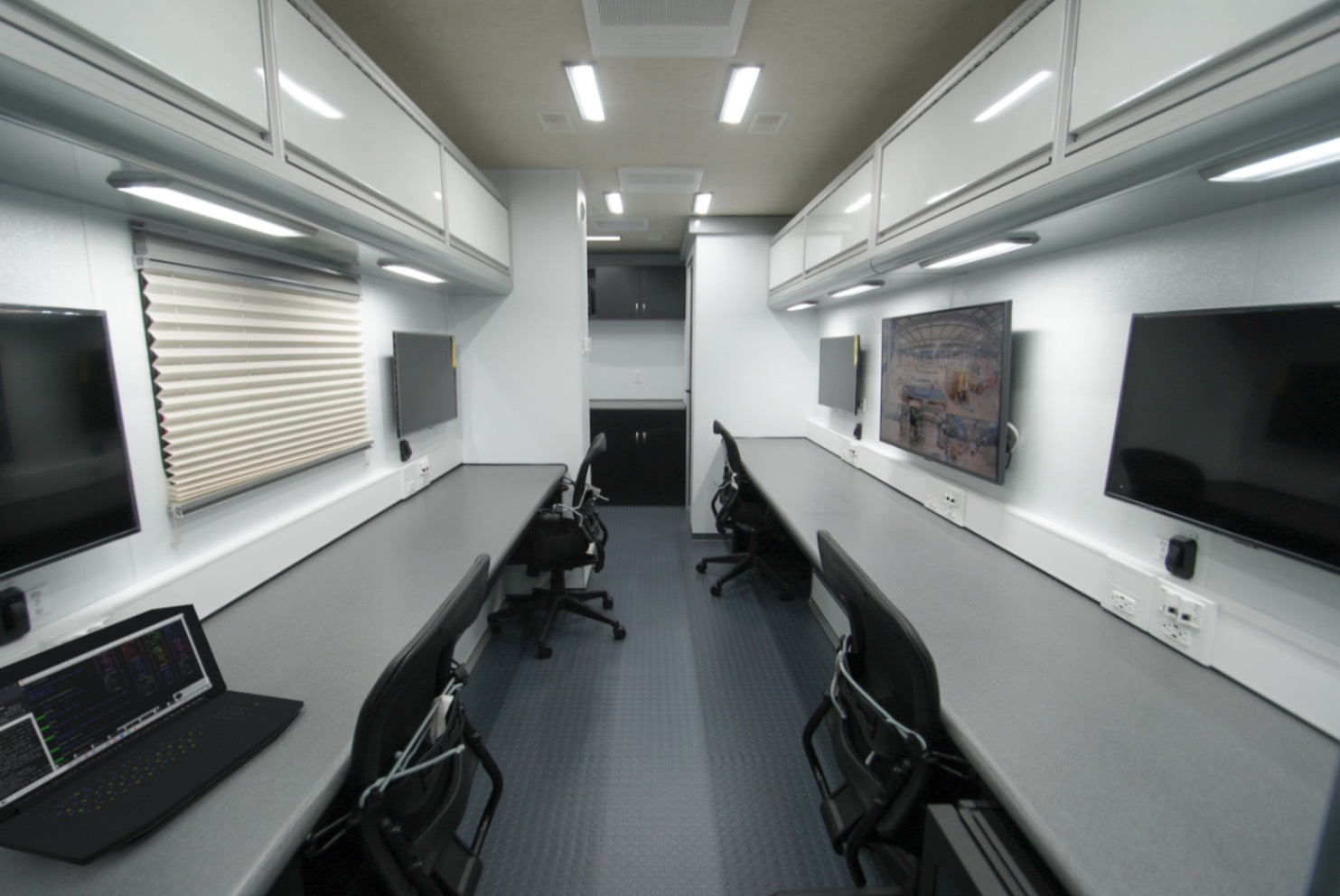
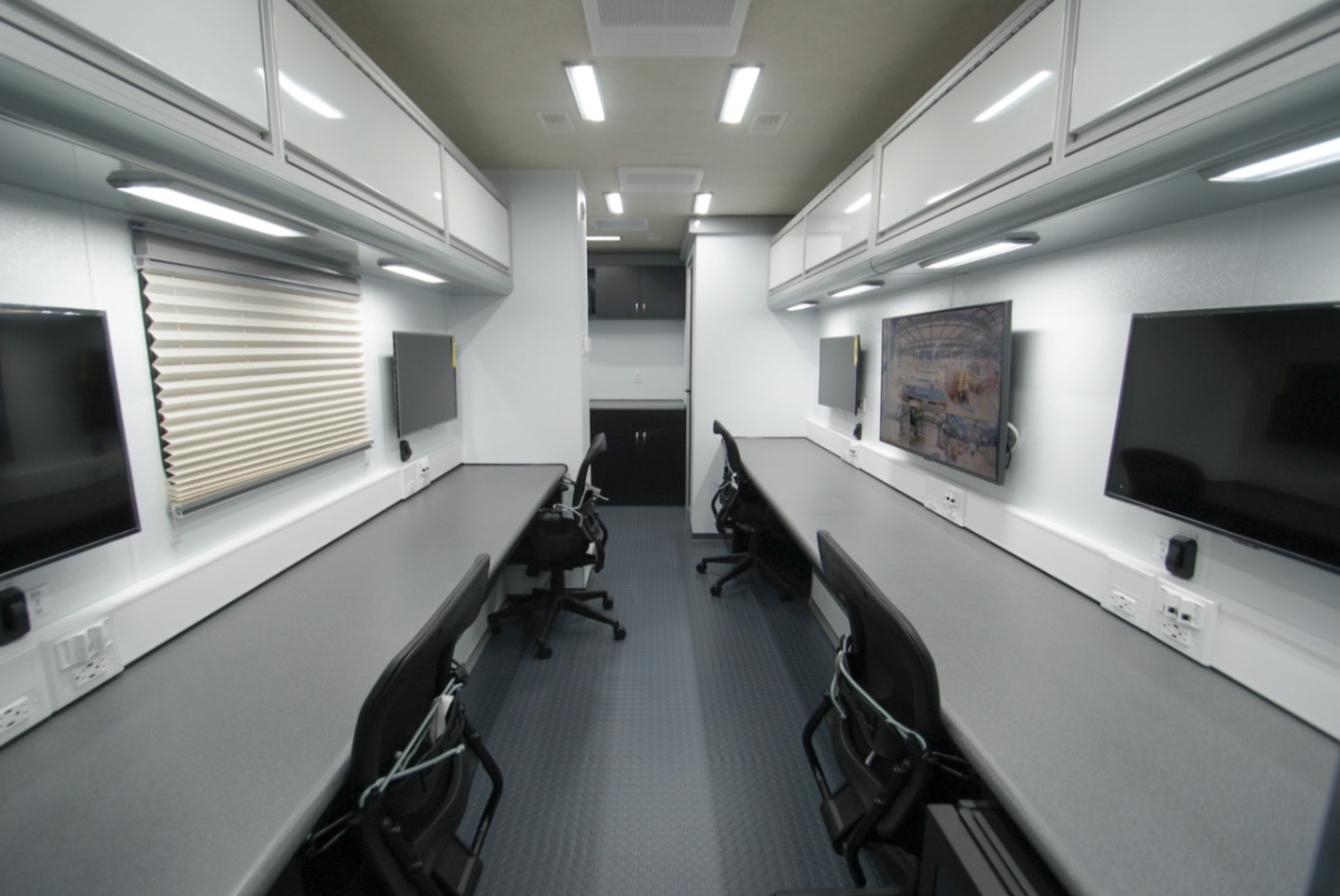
- laptop (151, 706)
